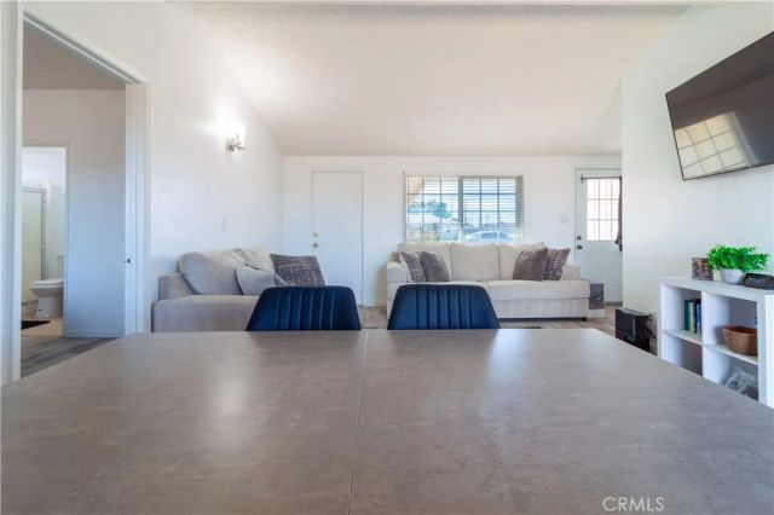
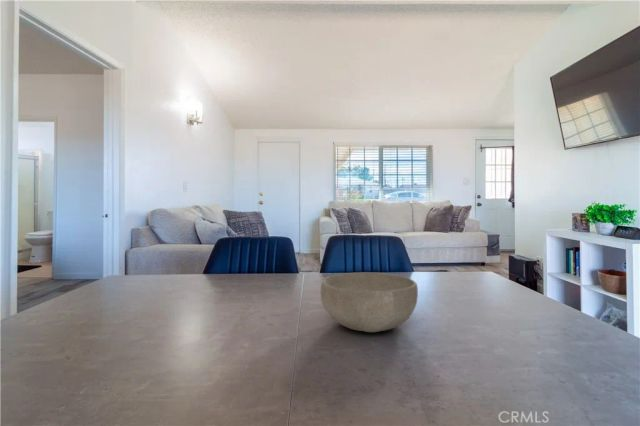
+ bowl (368, 302)
